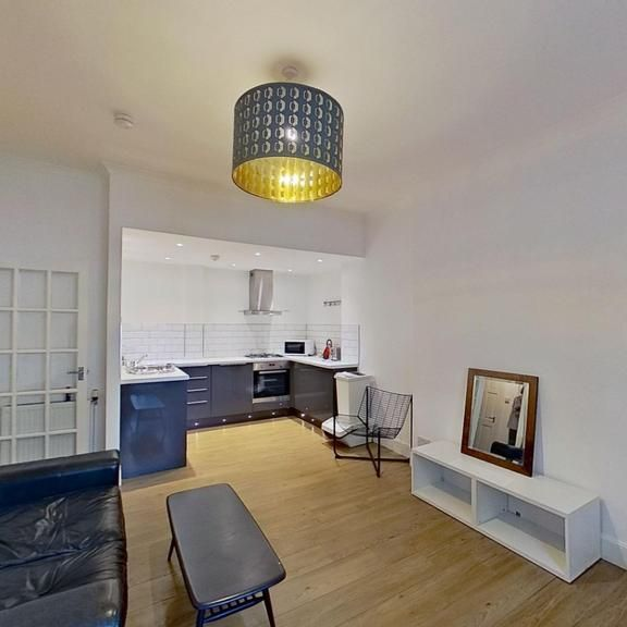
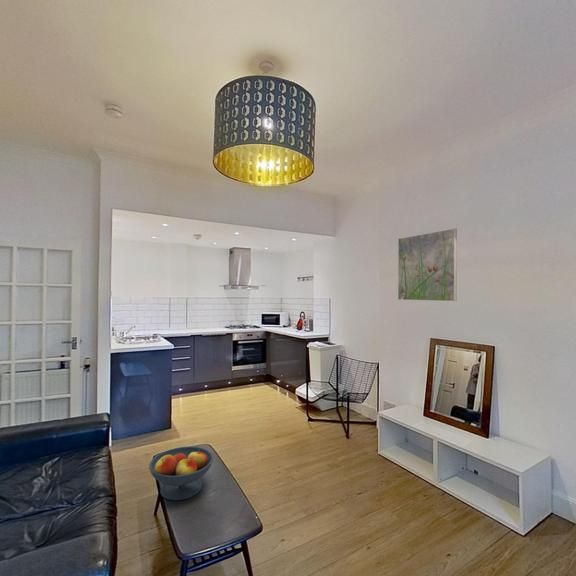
+ fruit bowl (181, 469)
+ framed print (424, 267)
